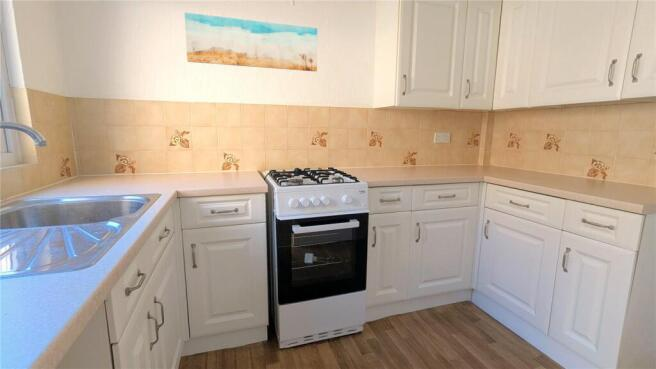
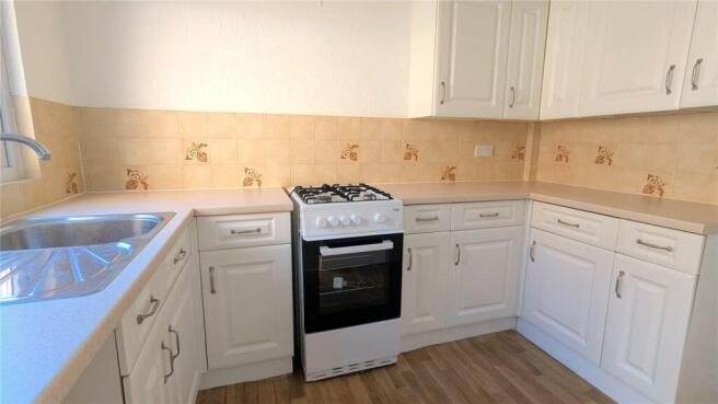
- wall art (255, 44)
